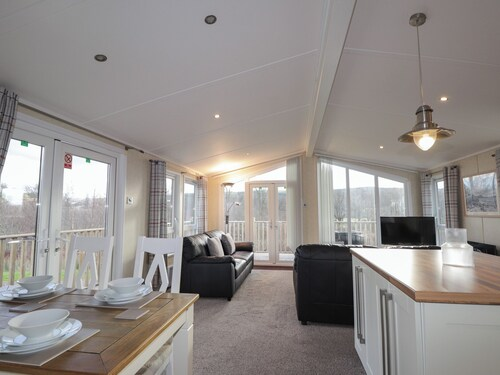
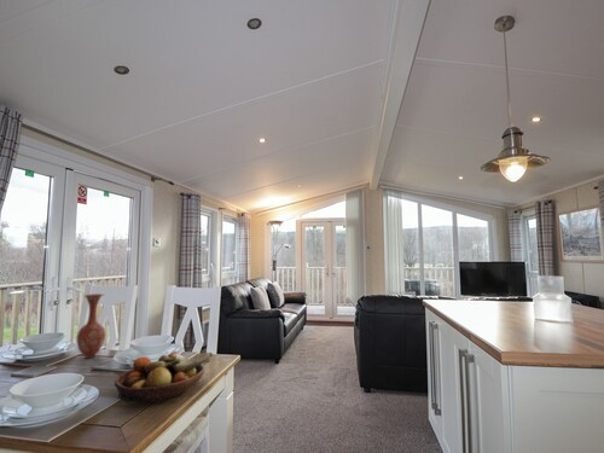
+ fruit bowl (163, 368)
+ vase (92, 325)
